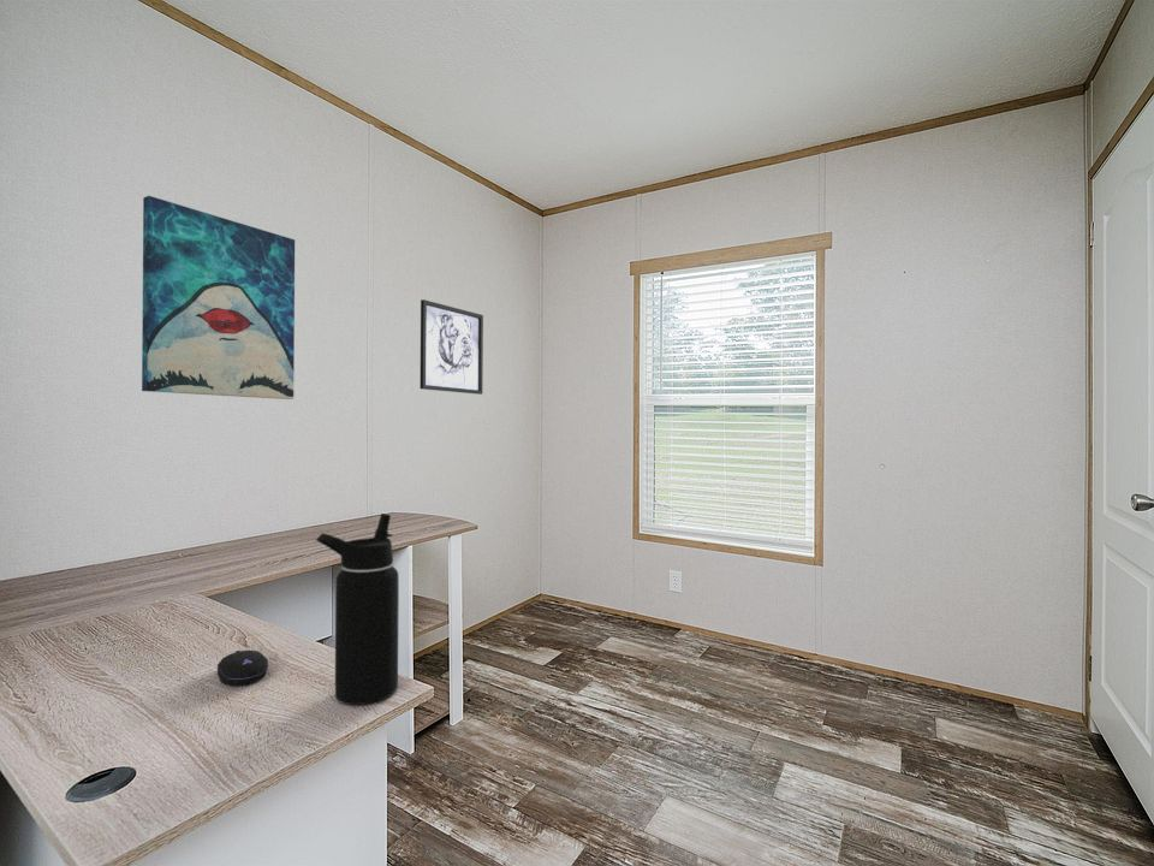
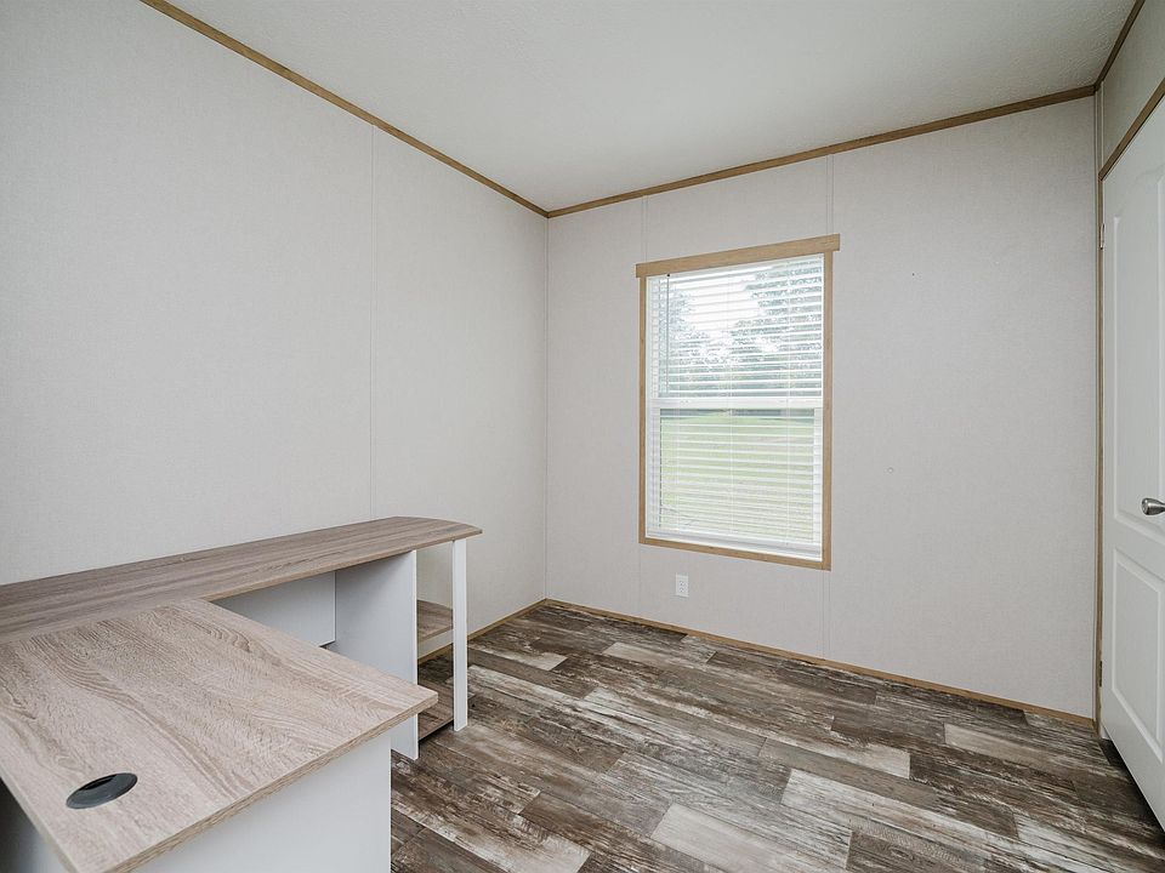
- water bottle (359, 605)
- wall art (225, 308)
- computer mouse (242, 663)
- wall art (453, 349)
